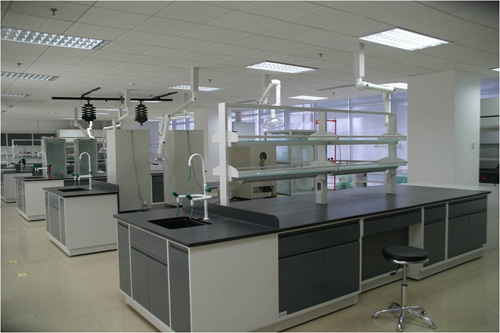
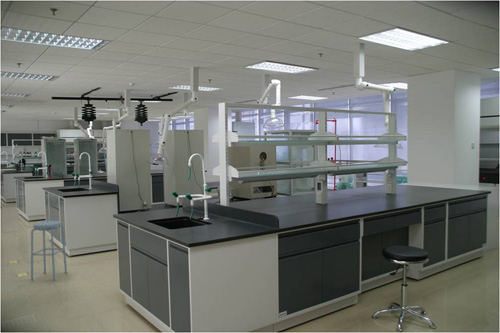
+ stool (48, 249)
